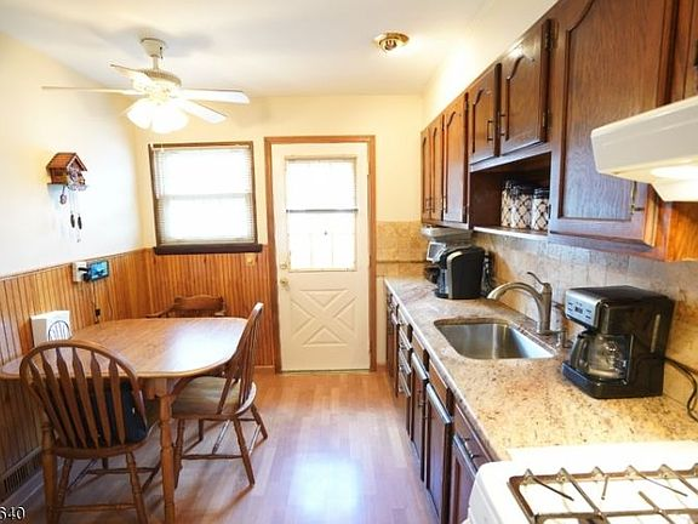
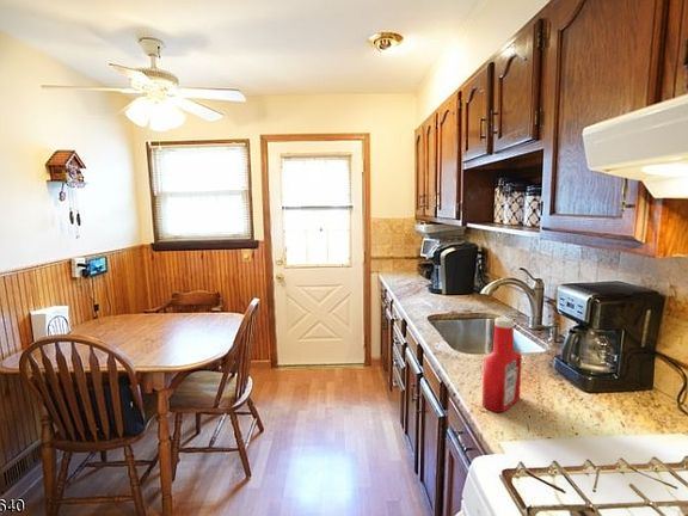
+ soap bottle (502, 361)
